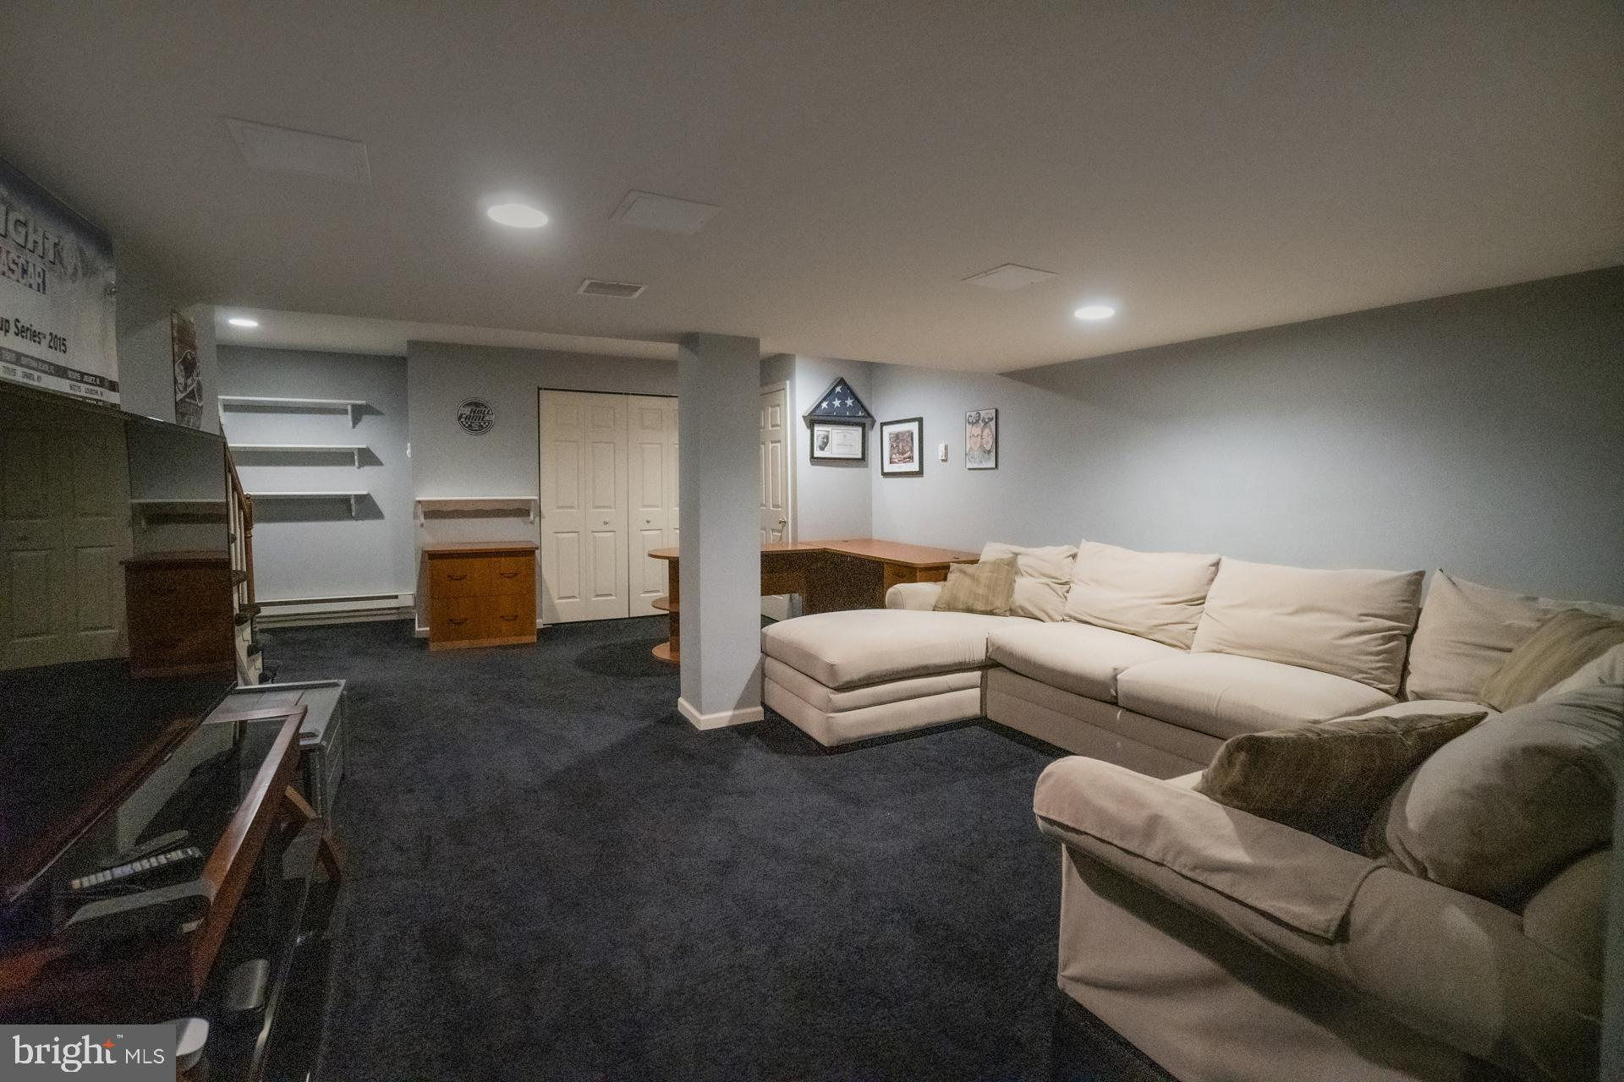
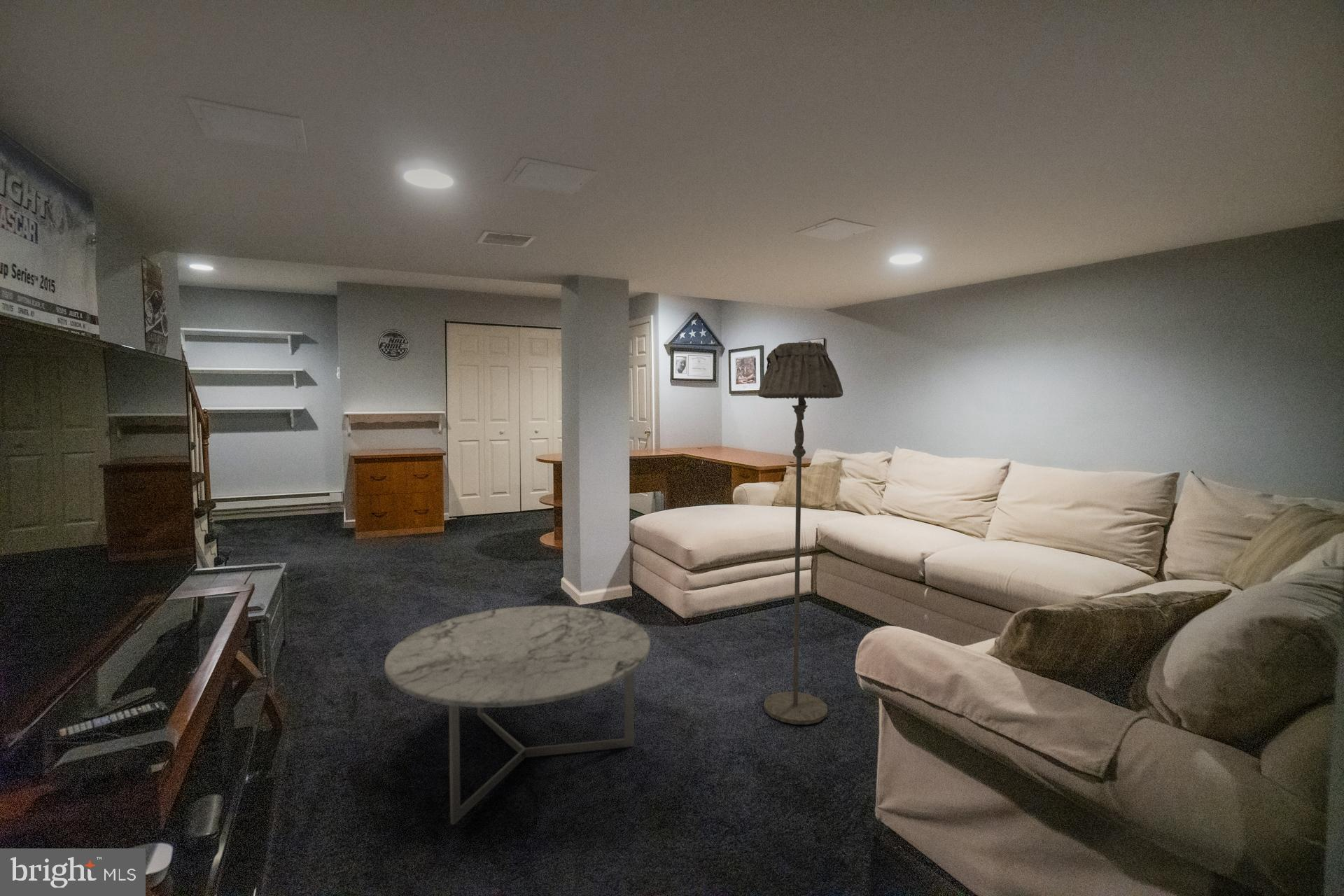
+ coffee table (524, 701)
+ floor lamp (798, 528)
